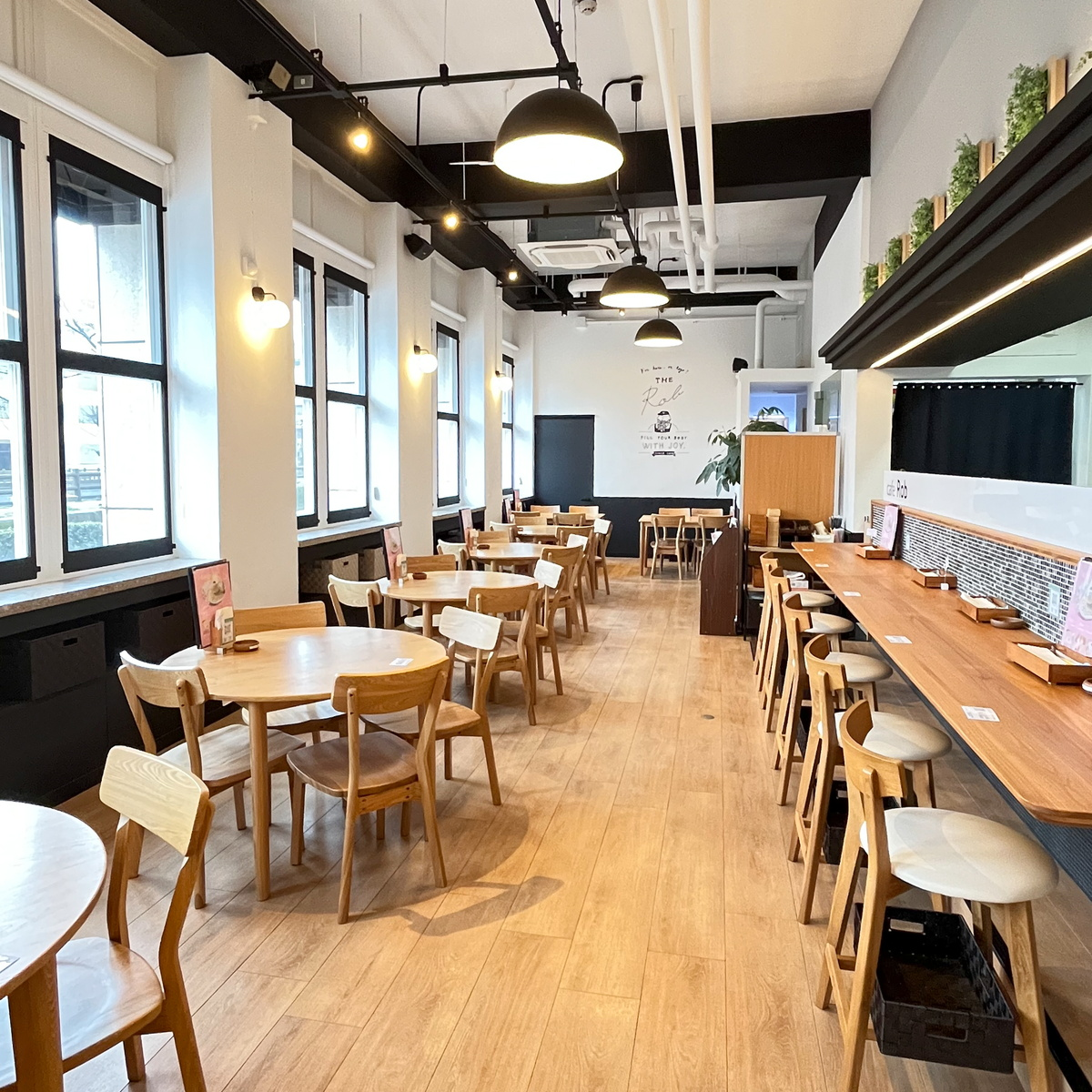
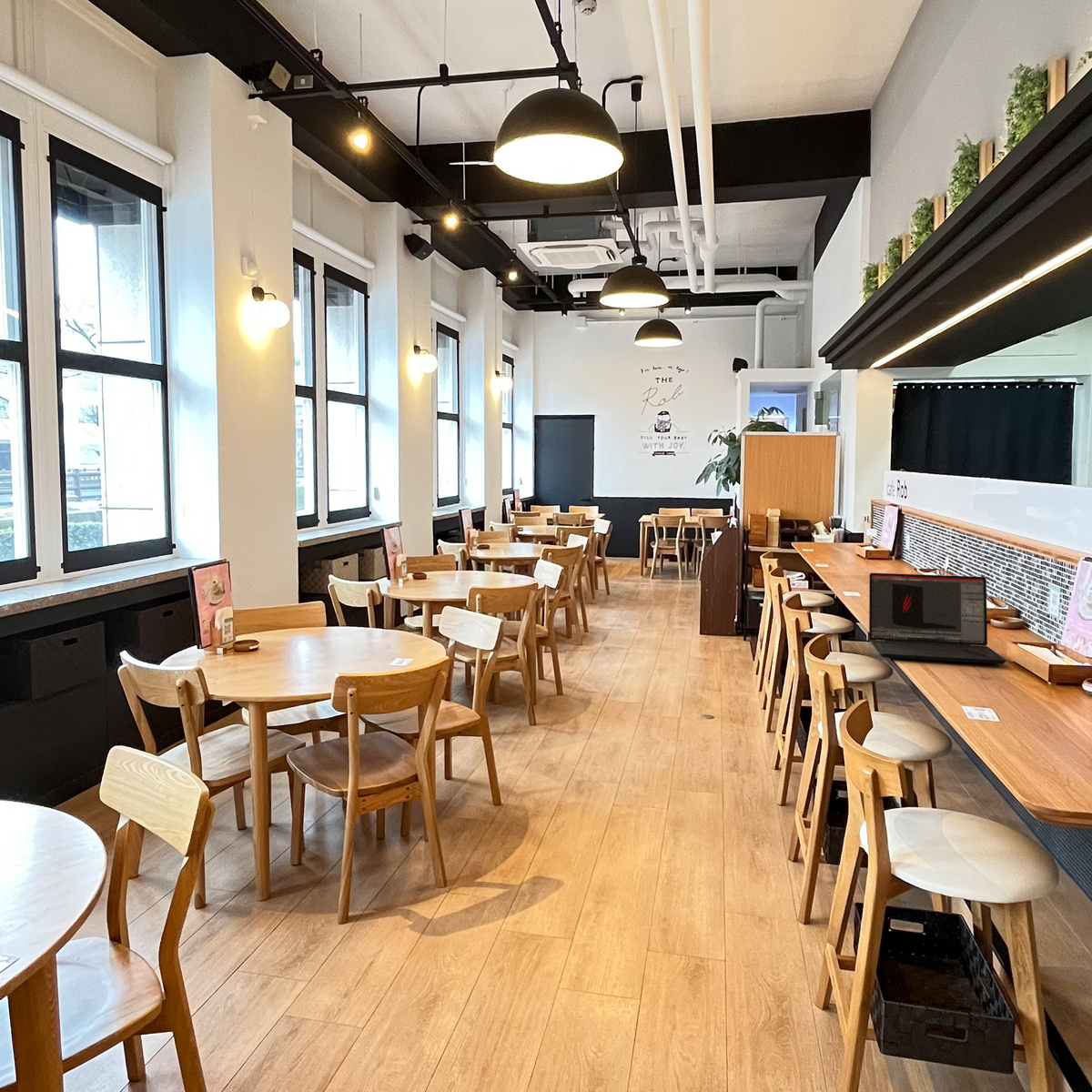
+ laptop (934, 616)
